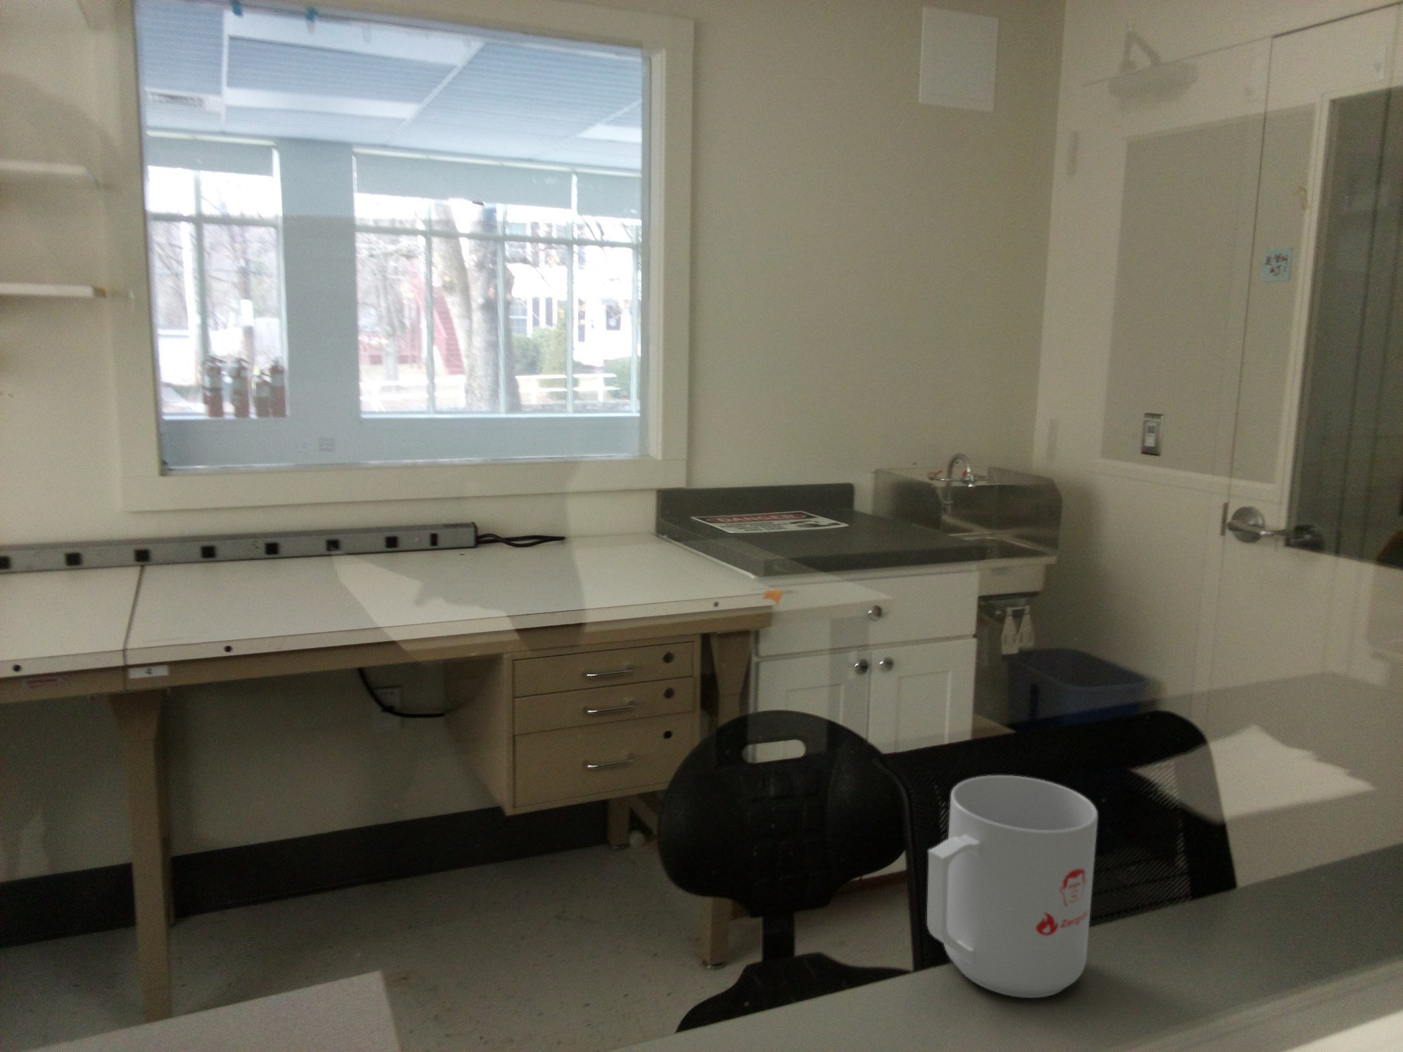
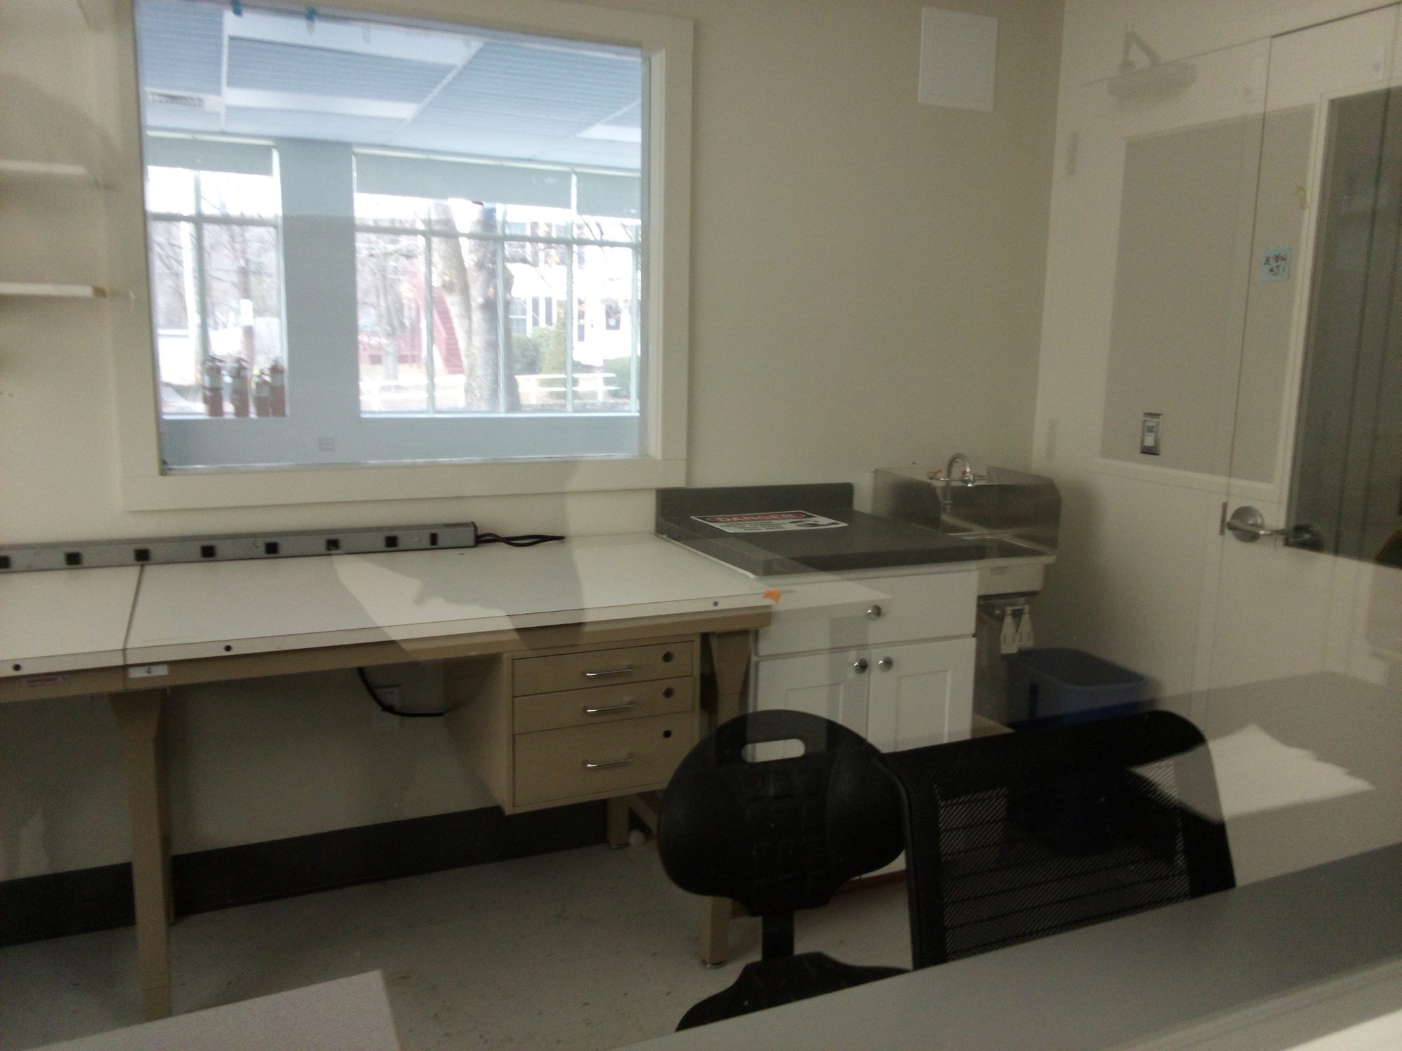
- mug (1000, 890)
